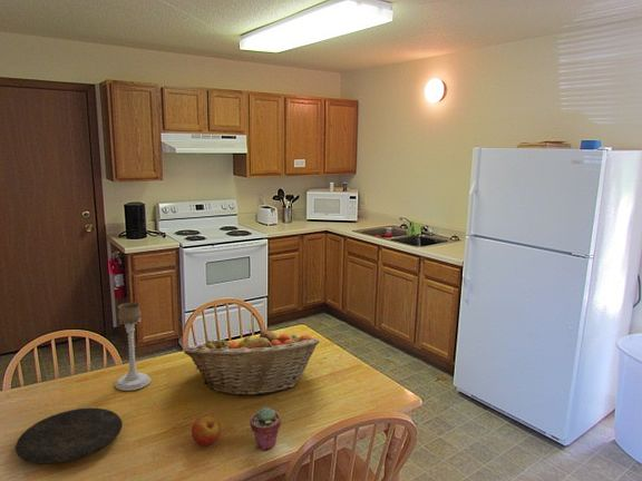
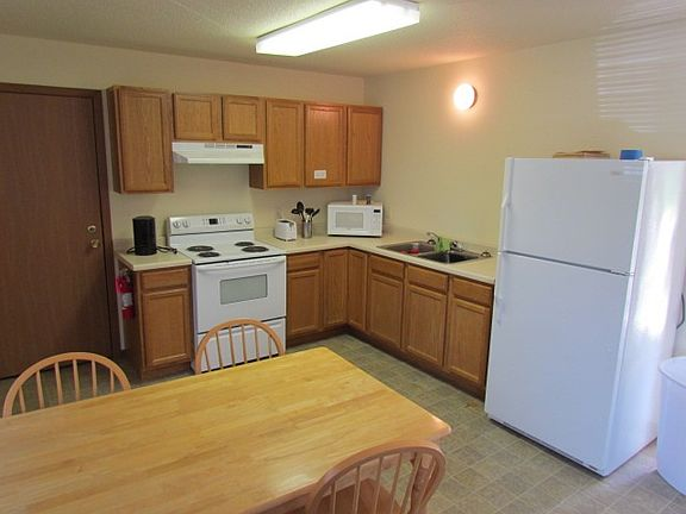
- plate (71, 436)
- candle holder (130, 344)
- potted succulent (265, 425)
- apple (206, 430)
- fruit basket (253, 354)
